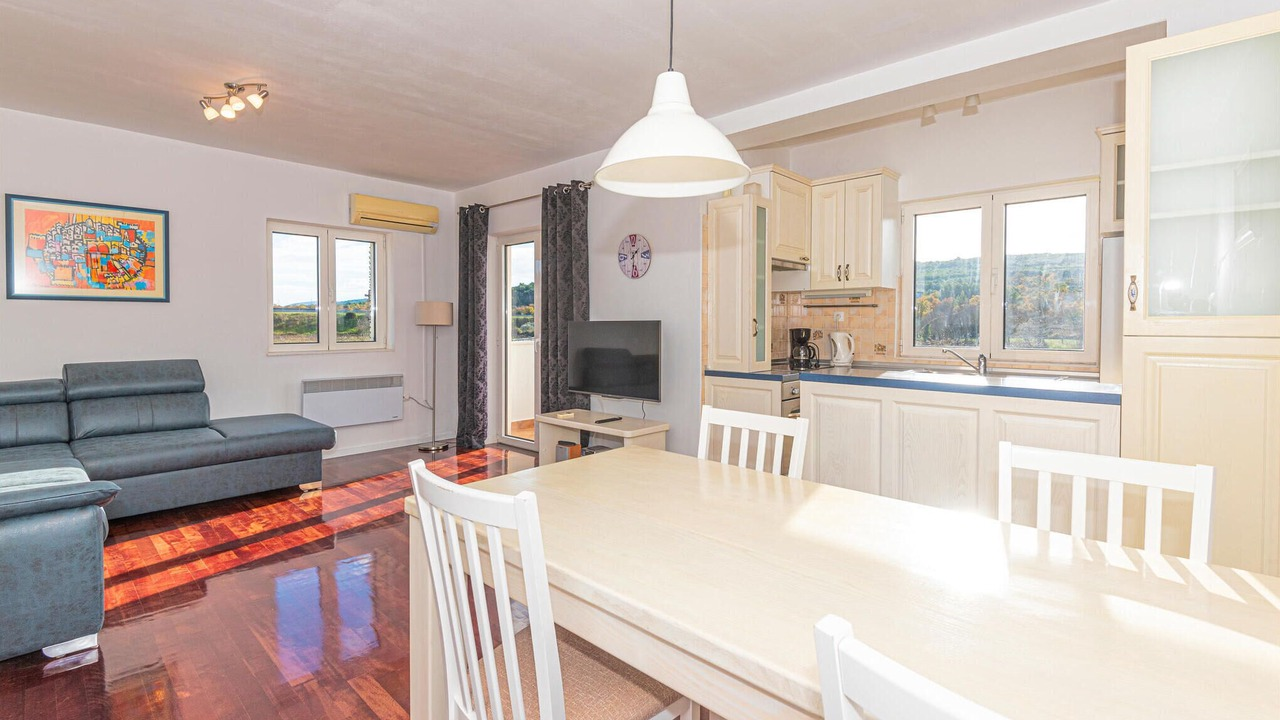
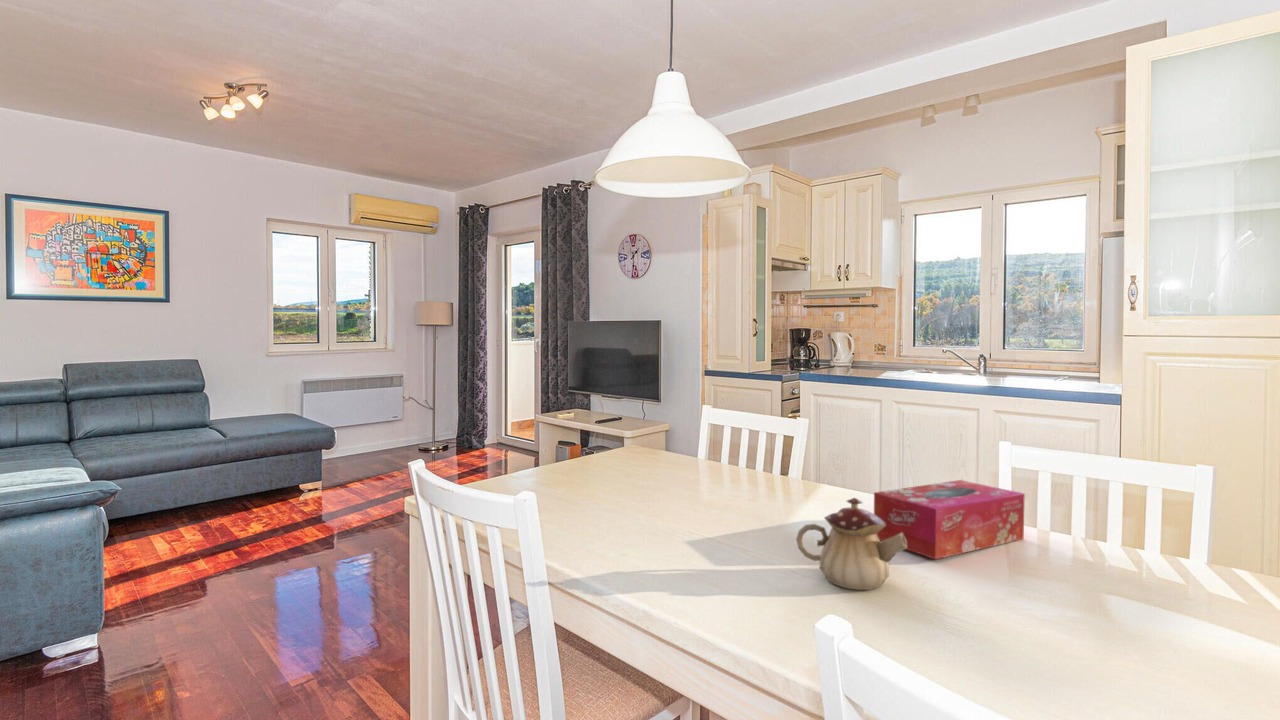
+ tissue box (948, 515)
+ teapot (849, 537)
